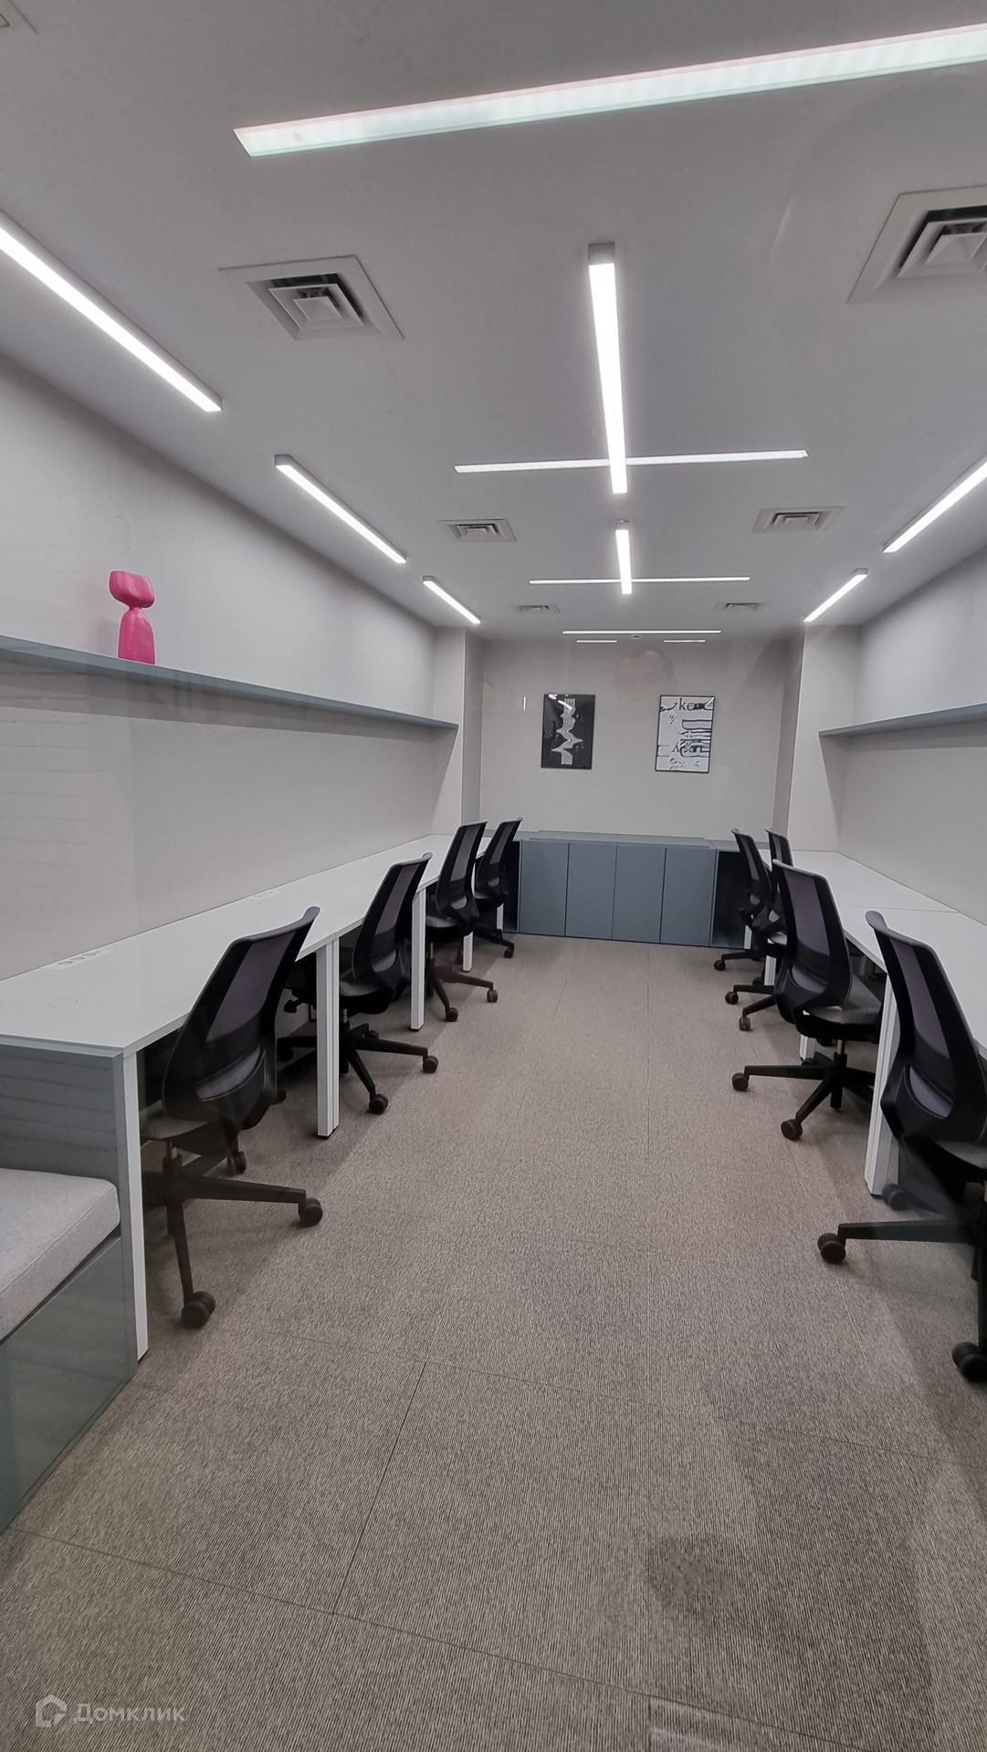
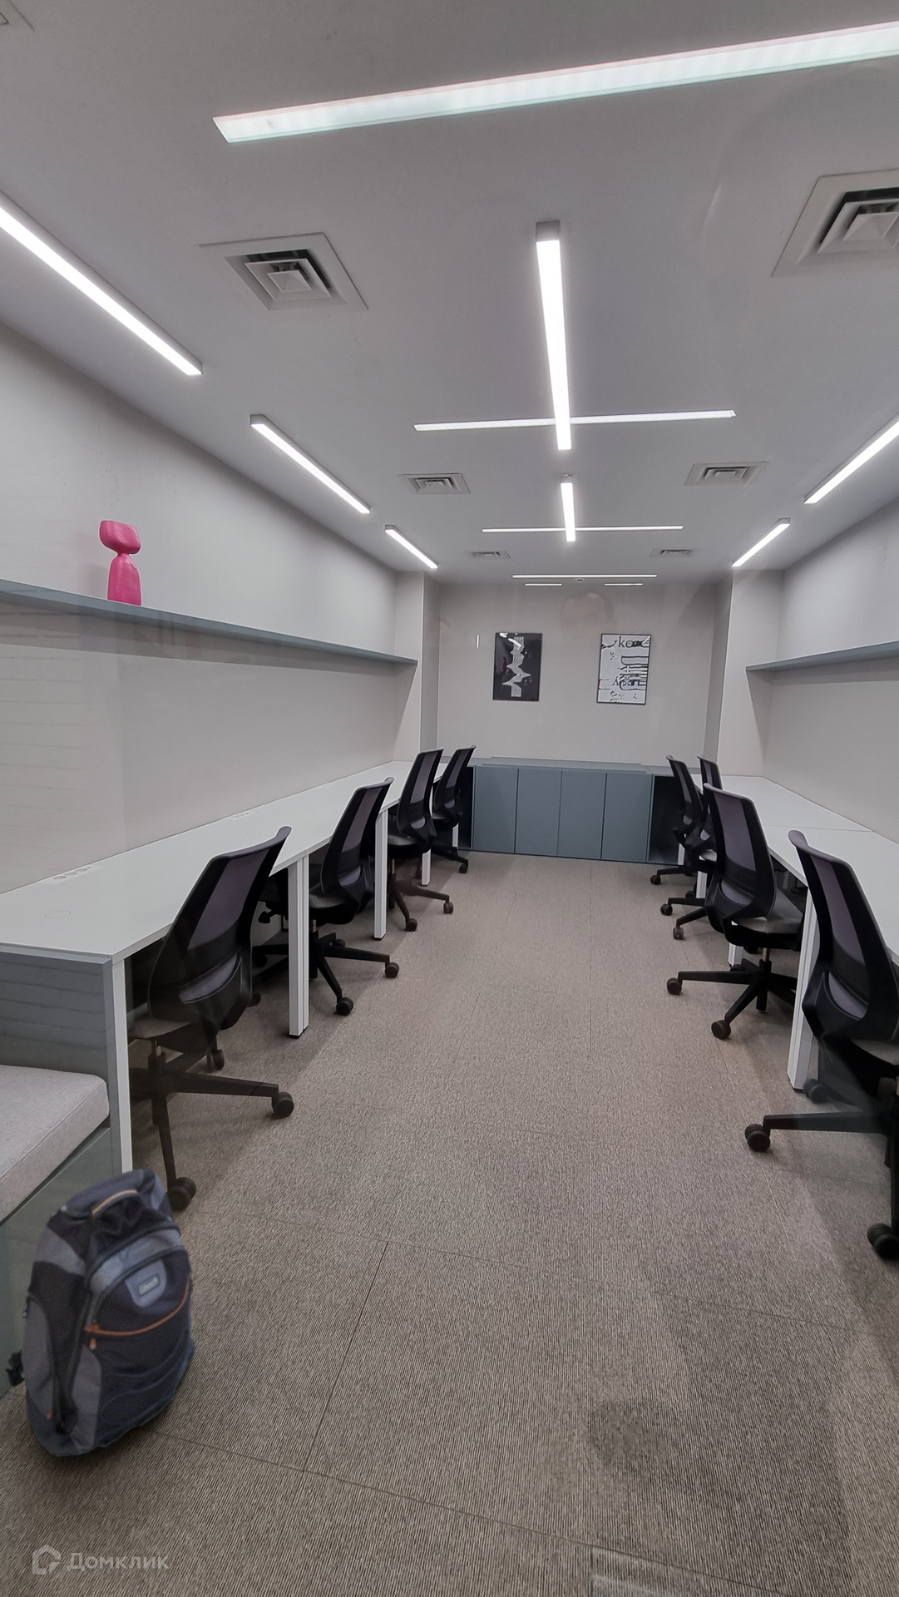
+ backpack (113, 1284)
